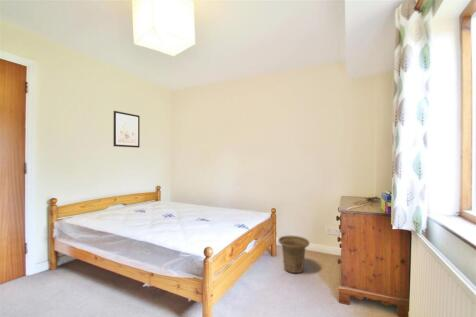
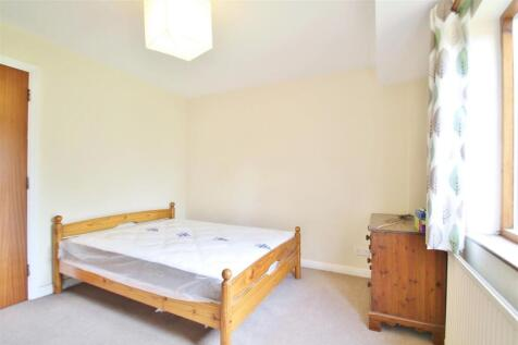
- wall art (127, 130)
- basket (293, 254)
